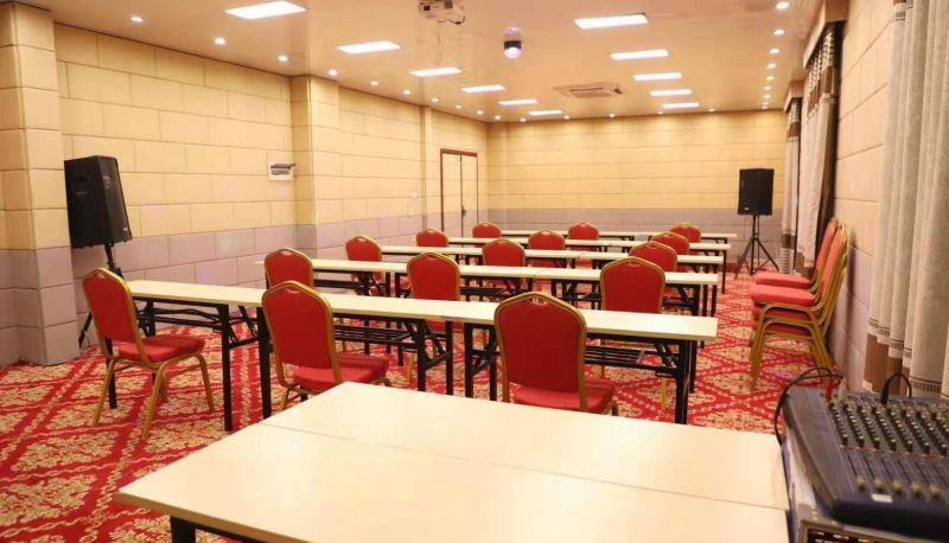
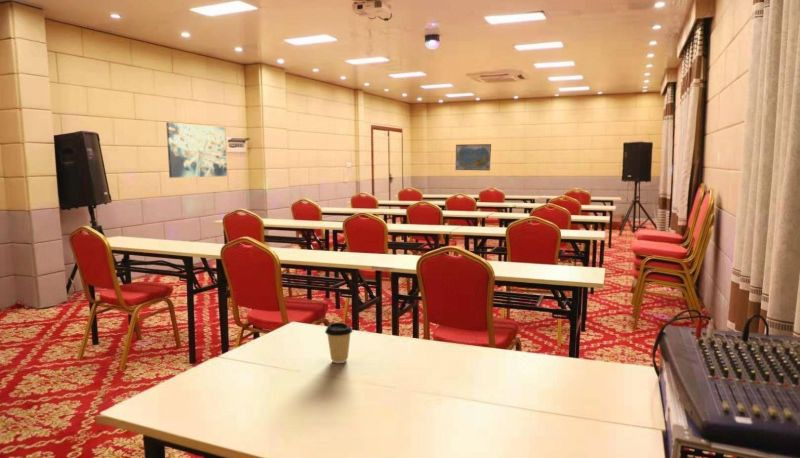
+ wall art (198, 151)
+ coffee cup (339, 343)
+ world map (473, 157)
